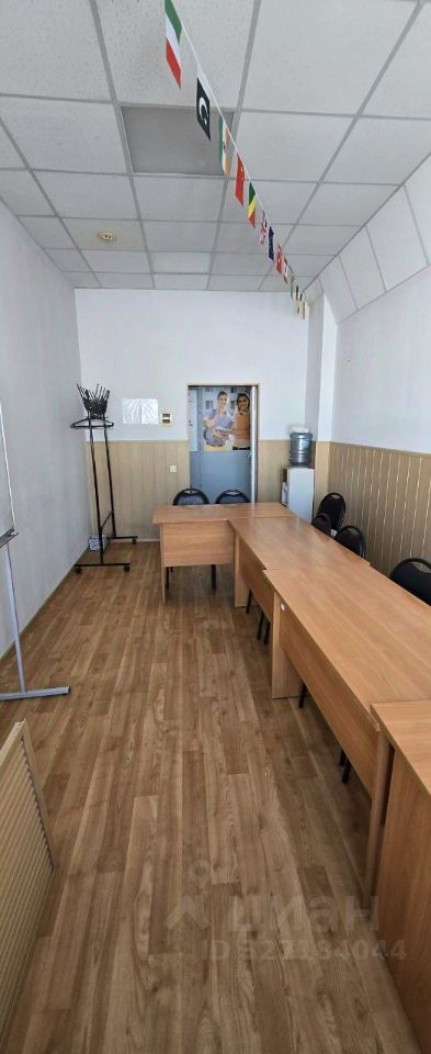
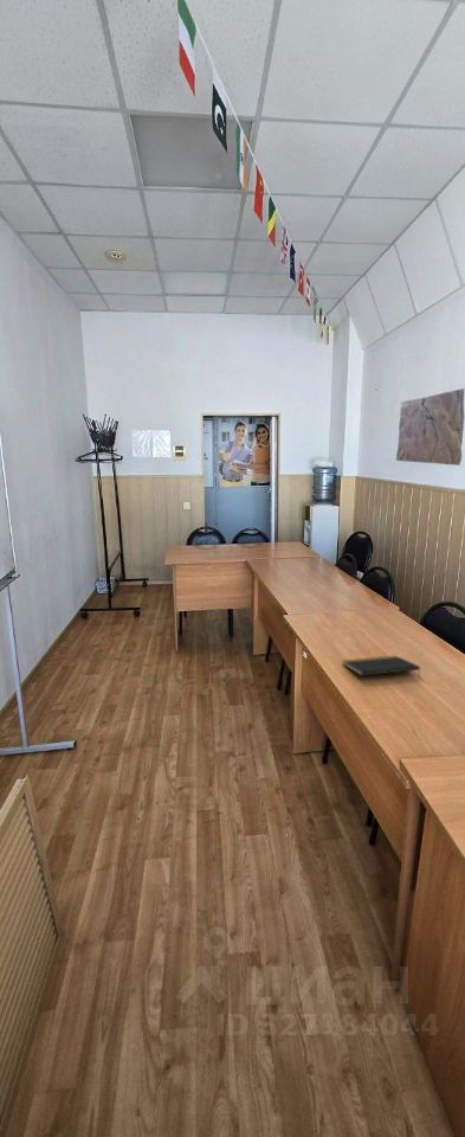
+ notepad (379, 664)
+ map (426, 429)
